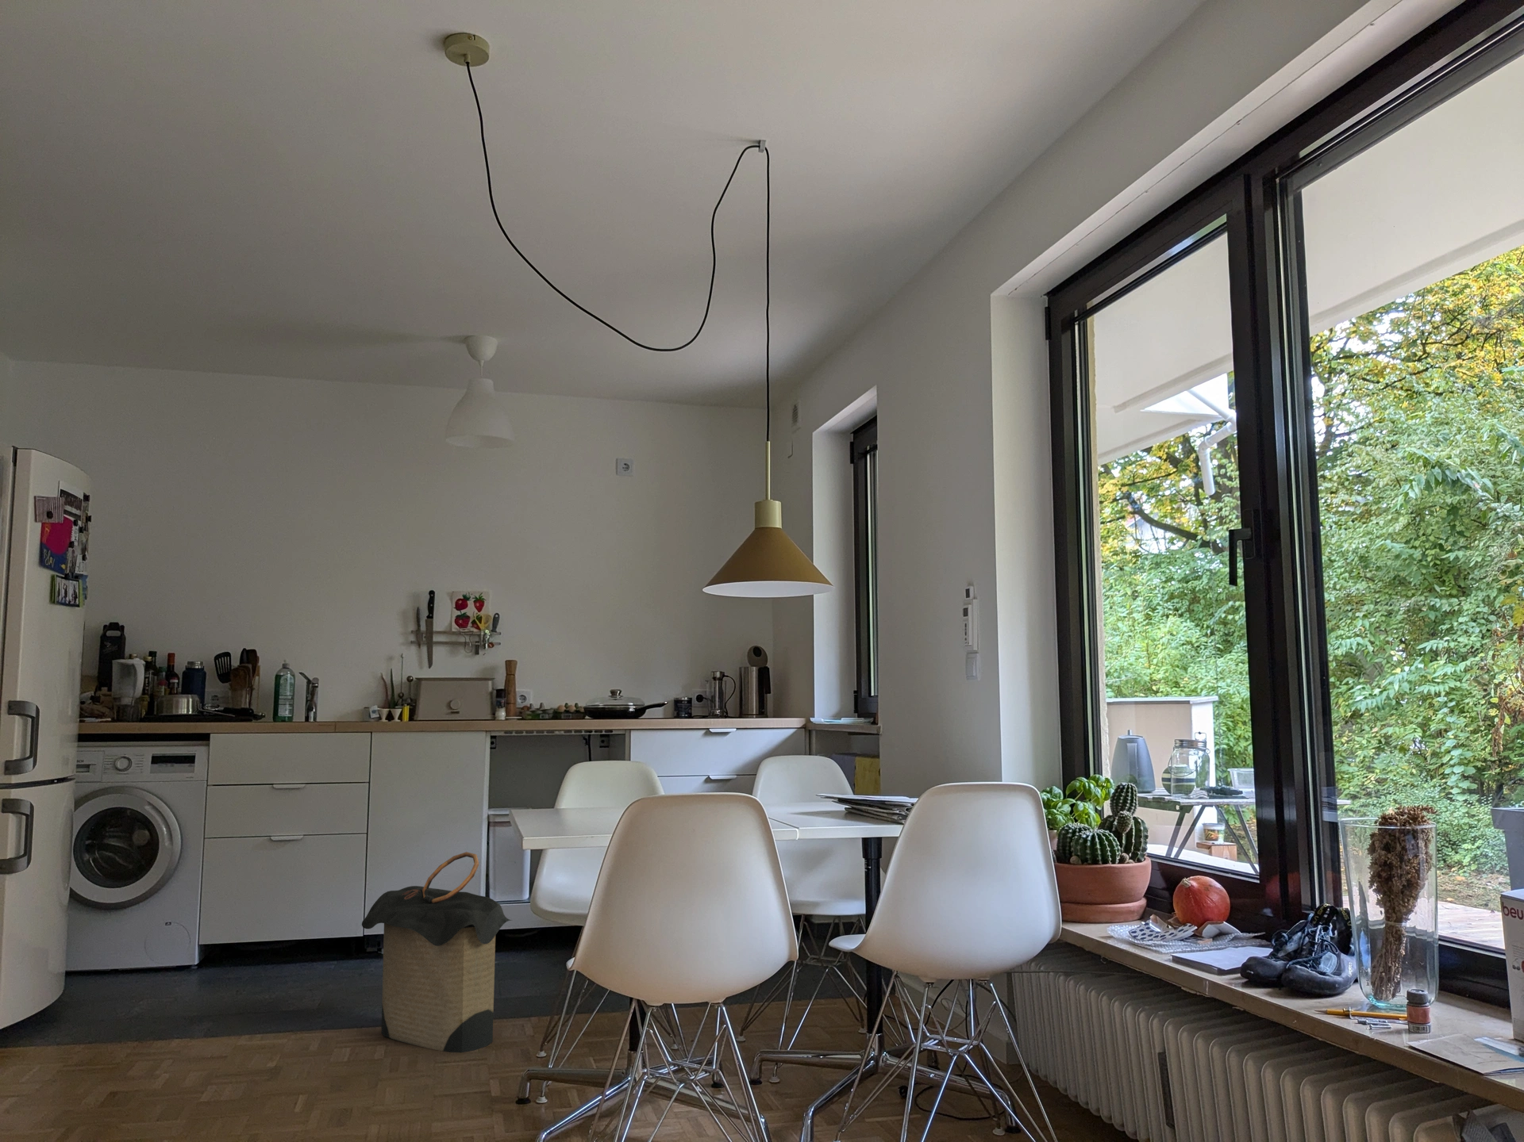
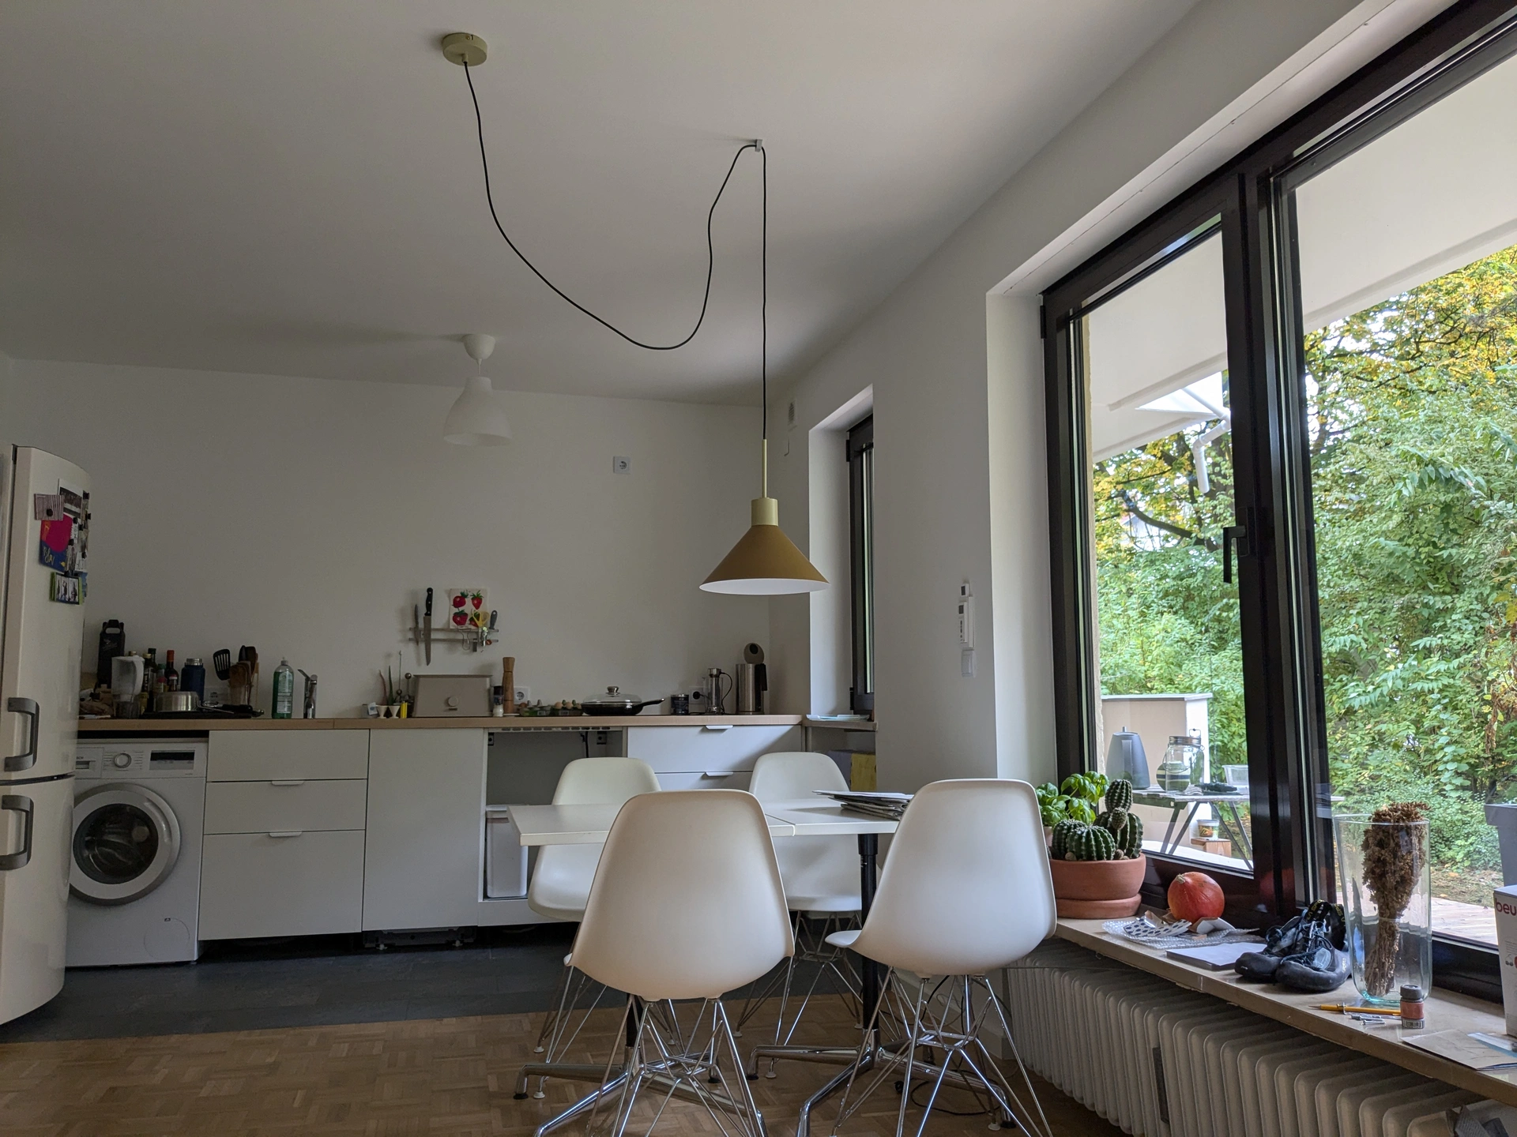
- laundry hamper (433, 944)
